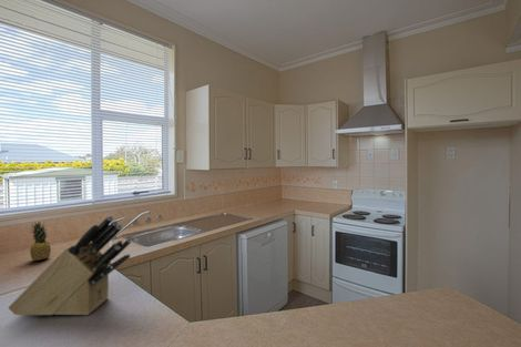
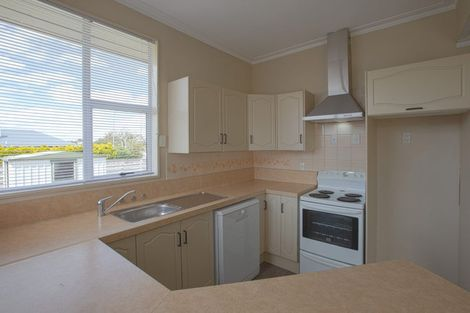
- fruit (40, 239)
- knife block (74, 262)
